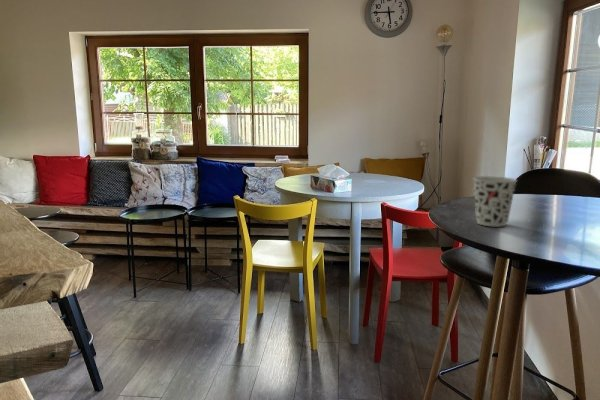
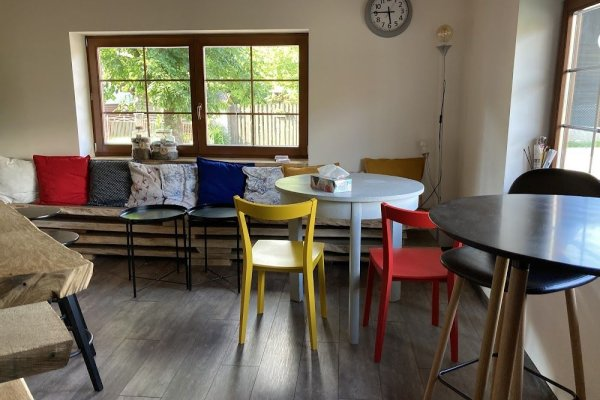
- cup (493, 201)
